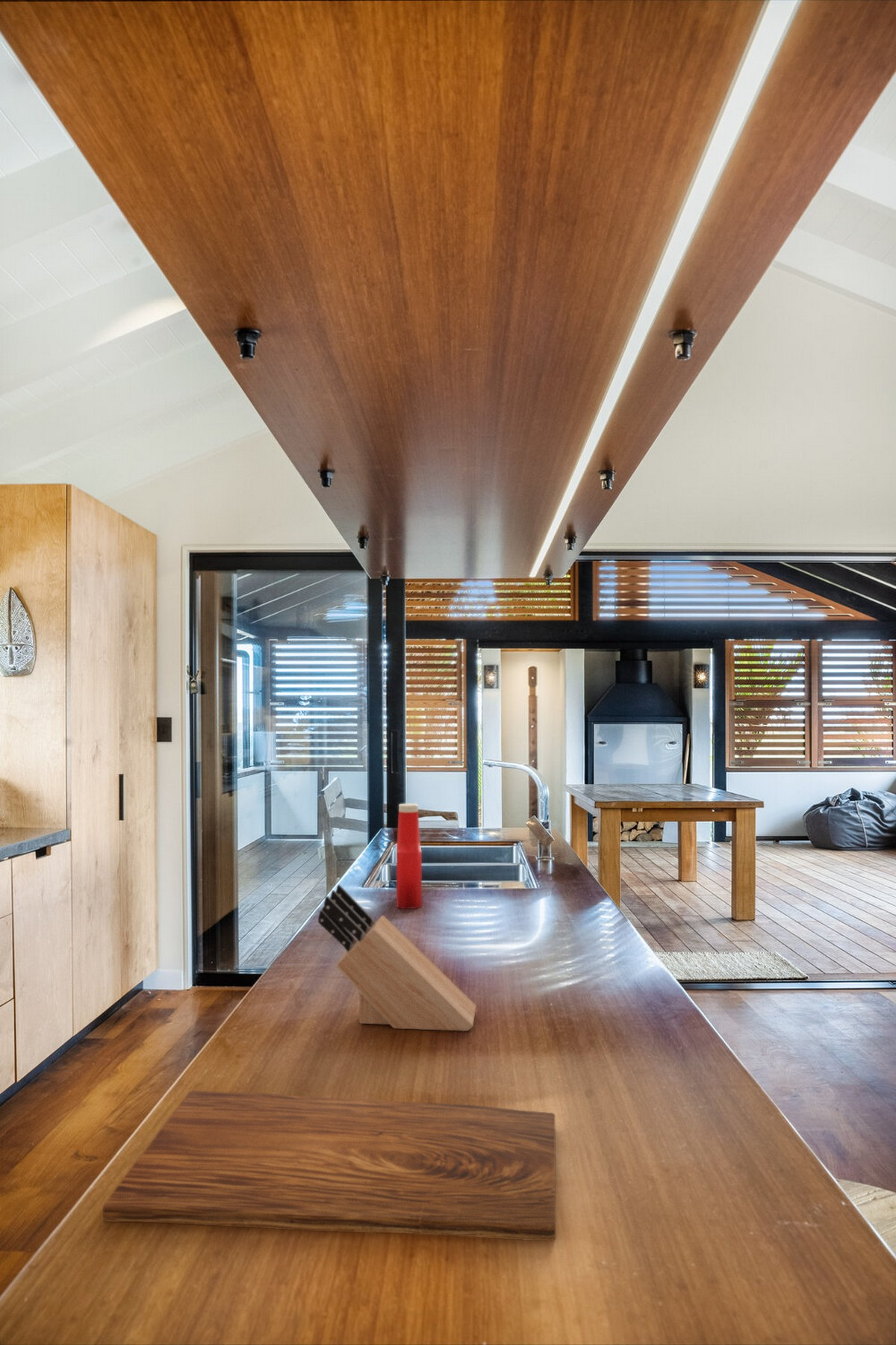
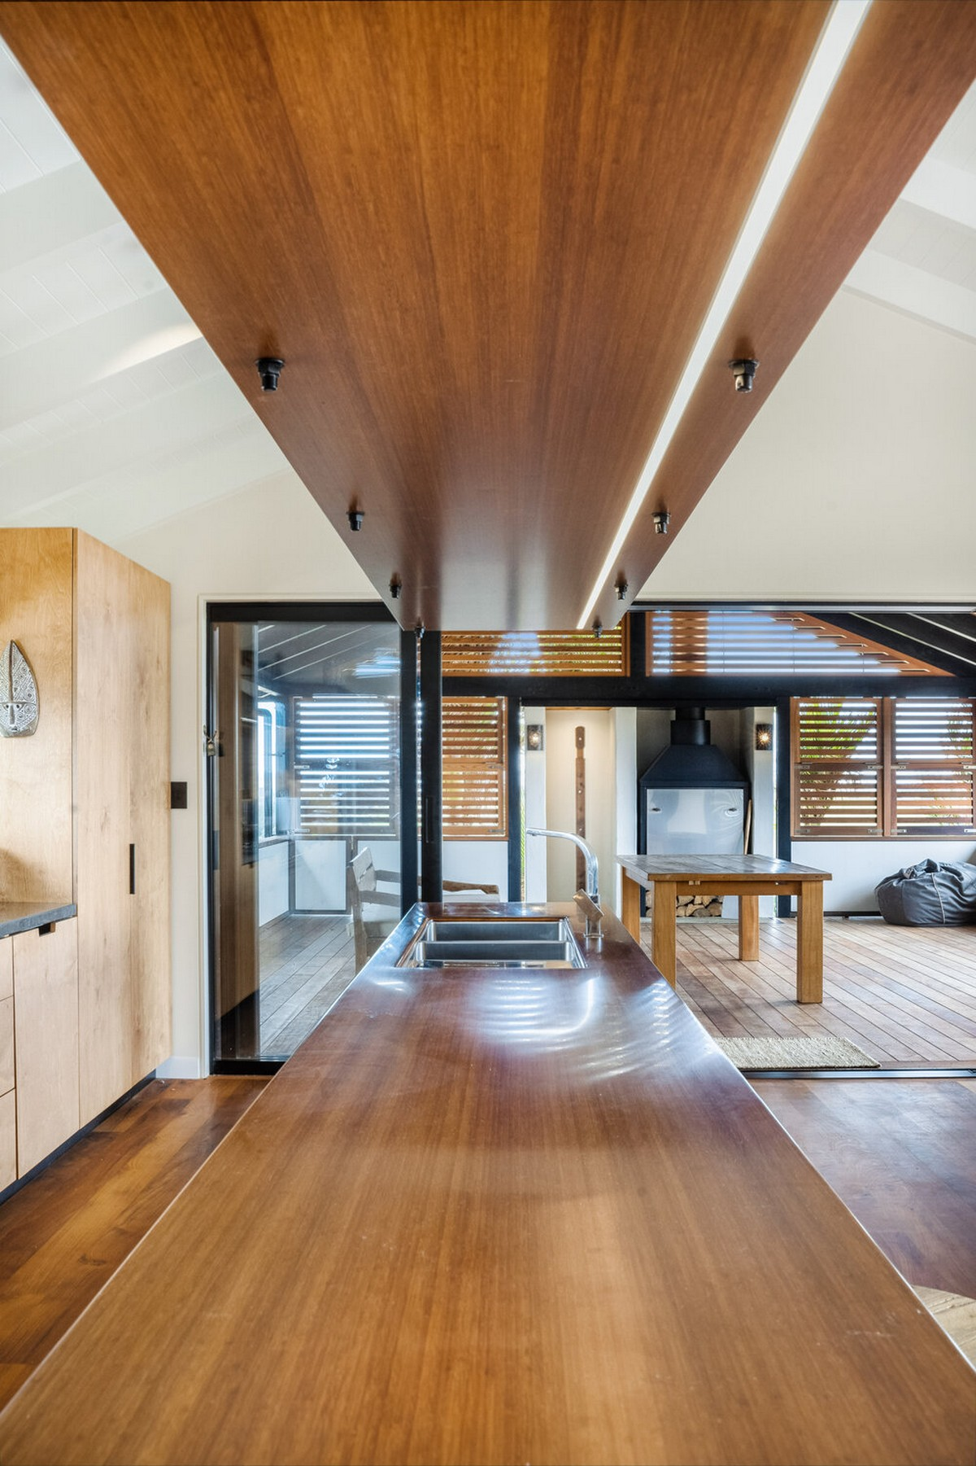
- cutting board (349, 1156)
- knife block (396, 954)
- soap bottle (408, 853)
